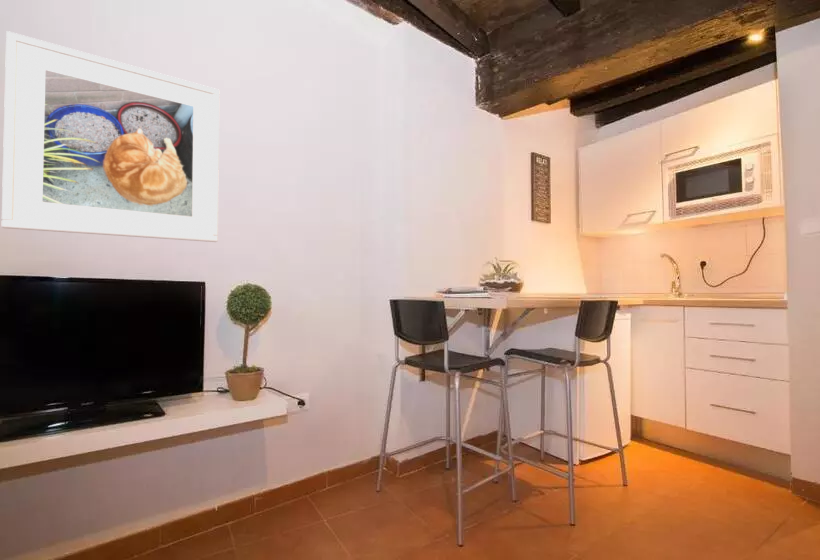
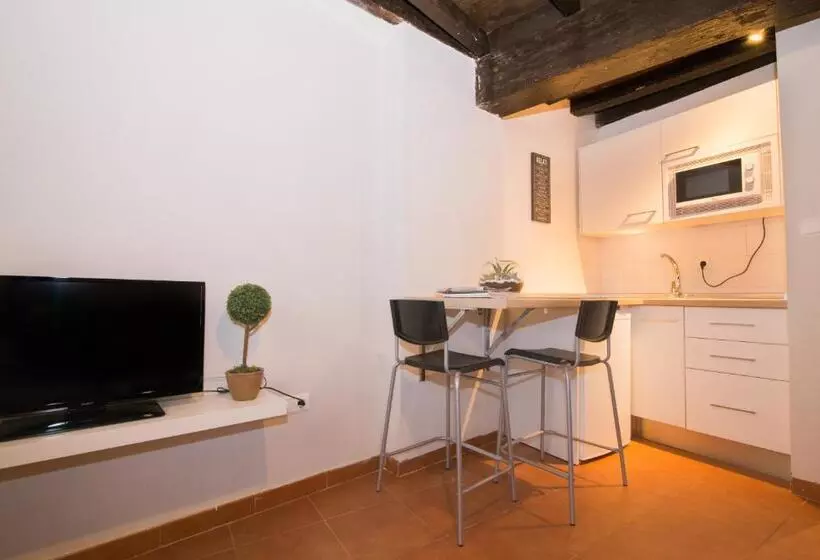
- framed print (125, 149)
